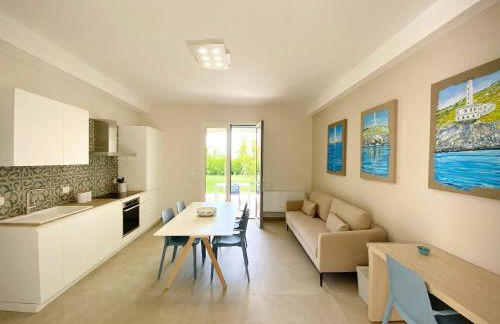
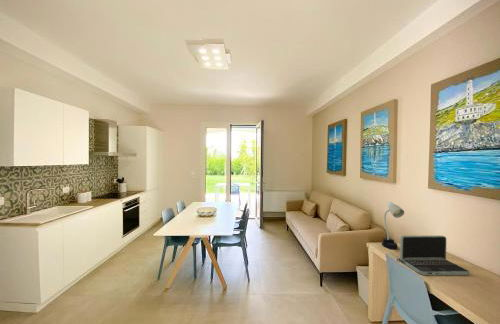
+ laptop (429, 252)
+ desk lamp (386, 226)
